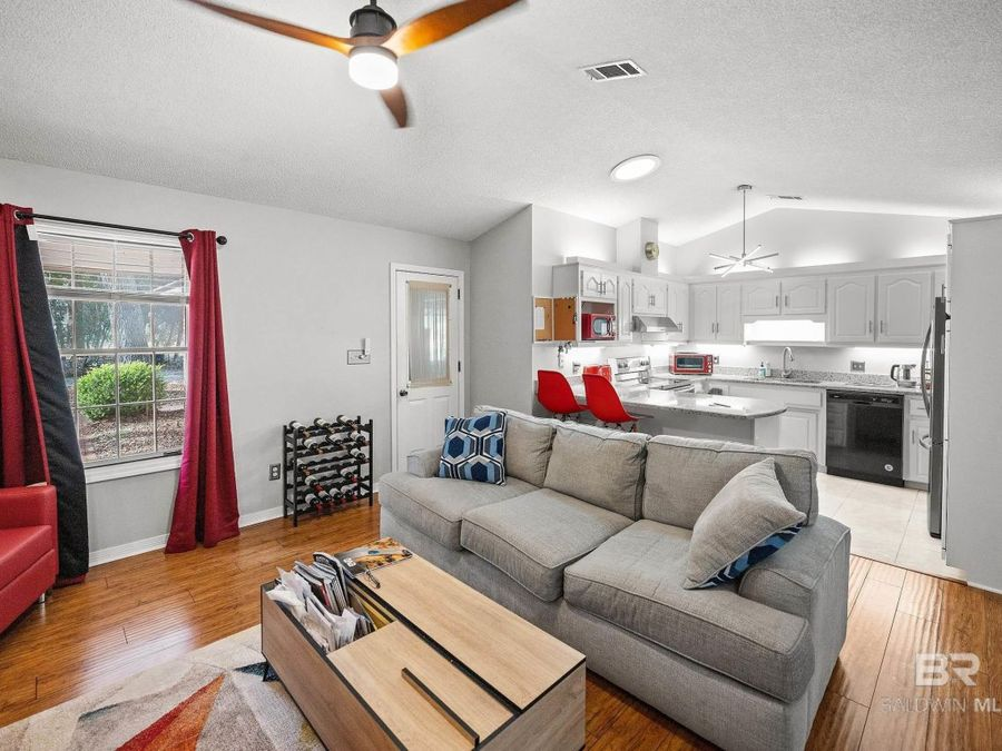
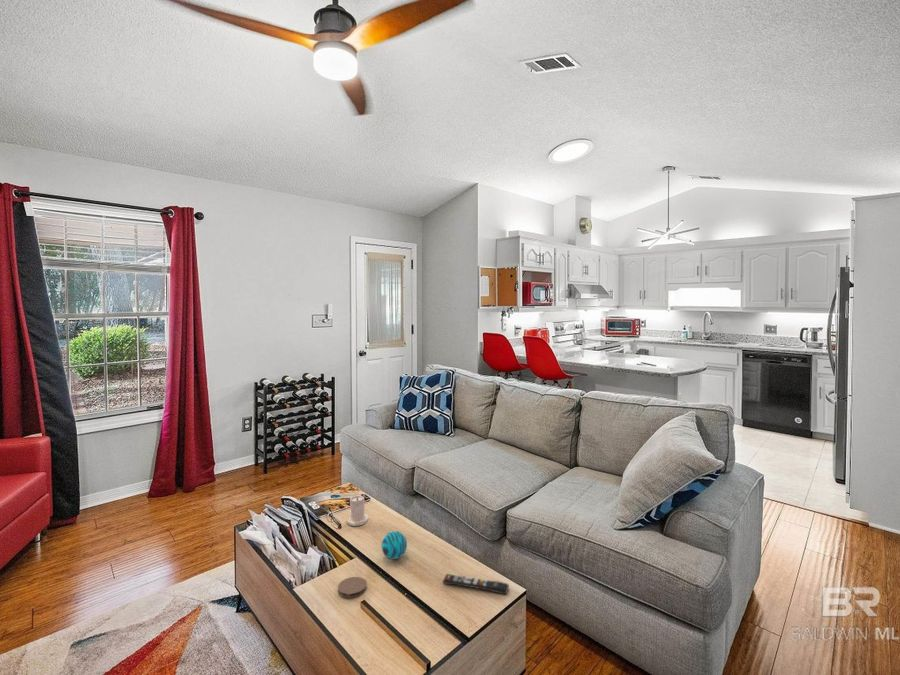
+ candle (357, 508)
+ coaster (352, 586)
+ decorative ball (394, 544)
+ remote control (475, 583)
